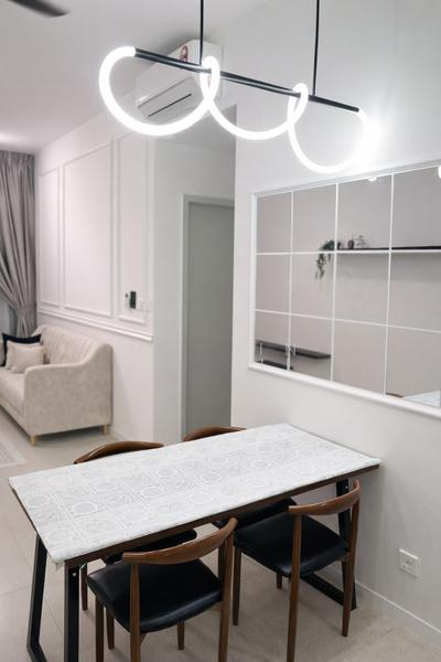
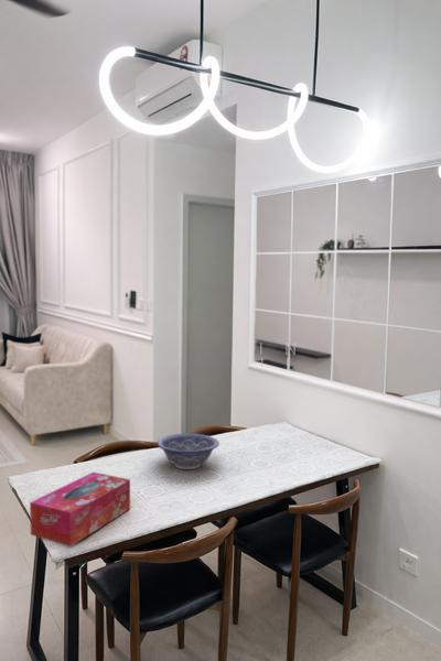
+ decorative bowl (187, 453)
+ tissue box (83, 506)
